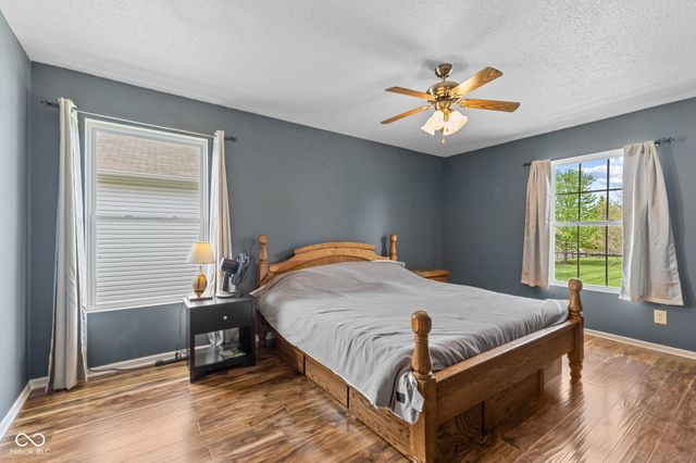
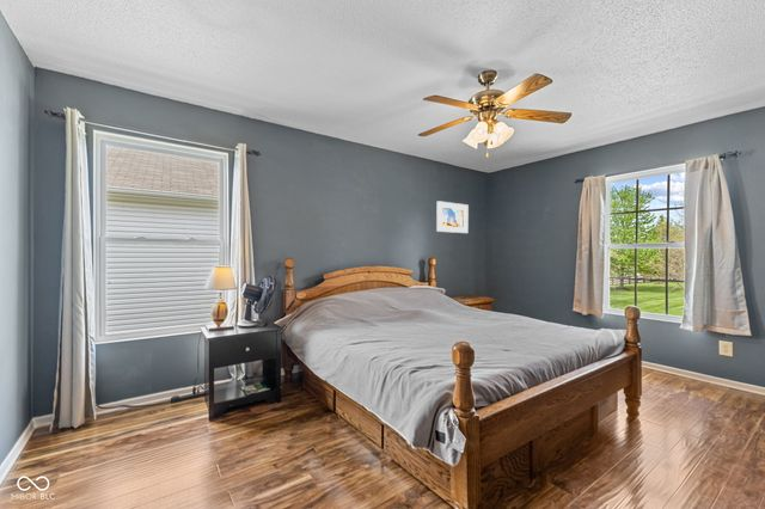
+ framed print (453, 217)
